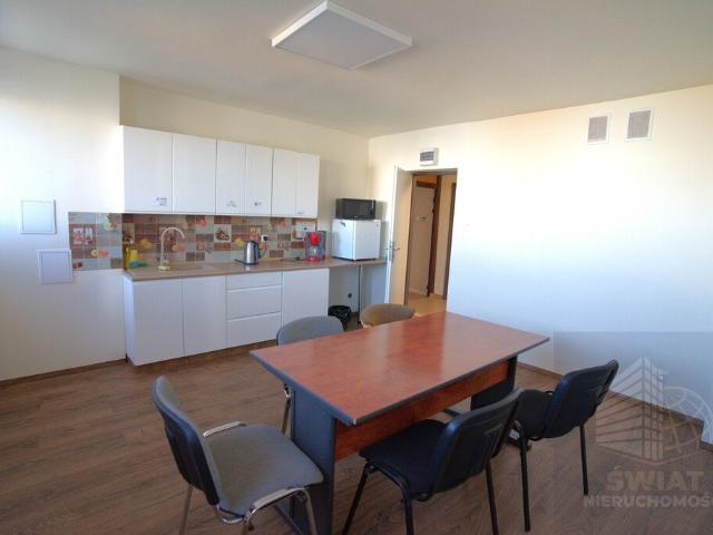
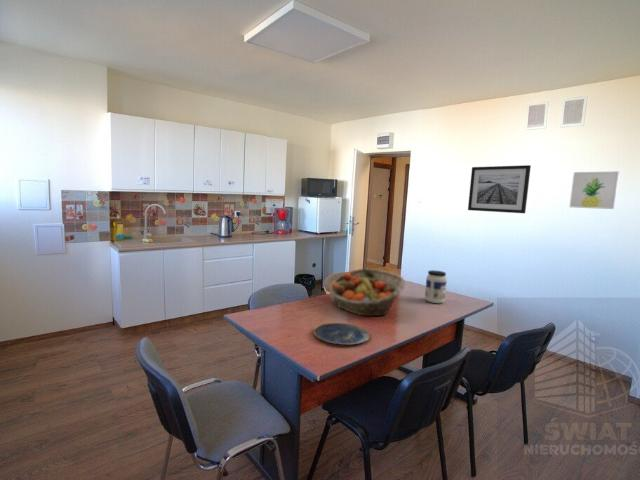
+ wall art (593, 190)
+ jar (435, 286)
+ wall art (497, 189)
+ plate (341, 333)
+ fruit basket (365, 290)
